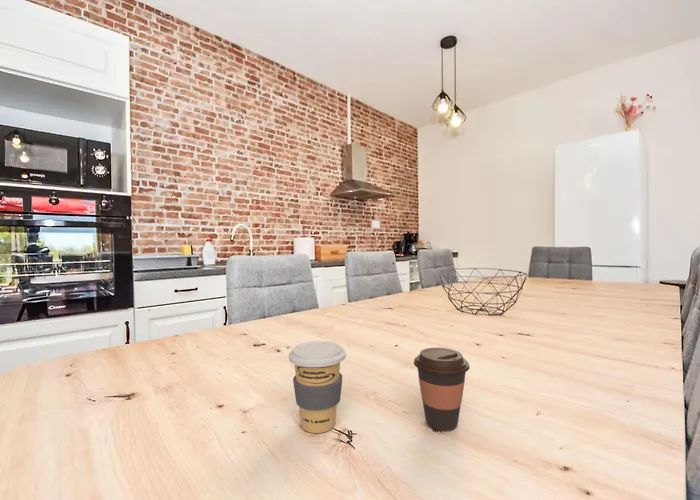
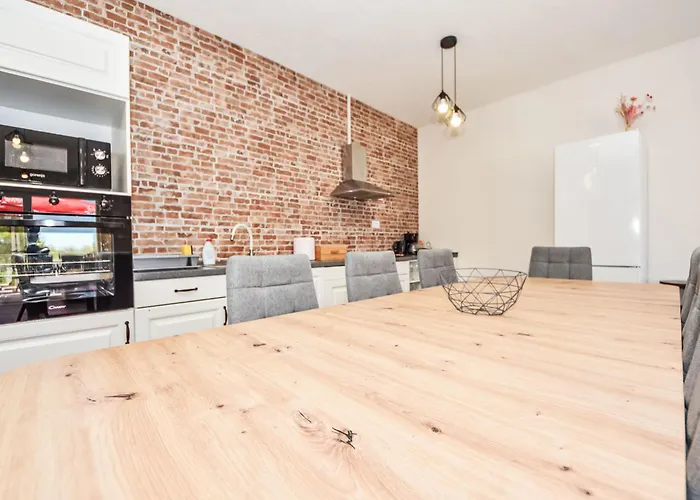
- coffee cup (441, 388)
- coffee cup (317, 385)
